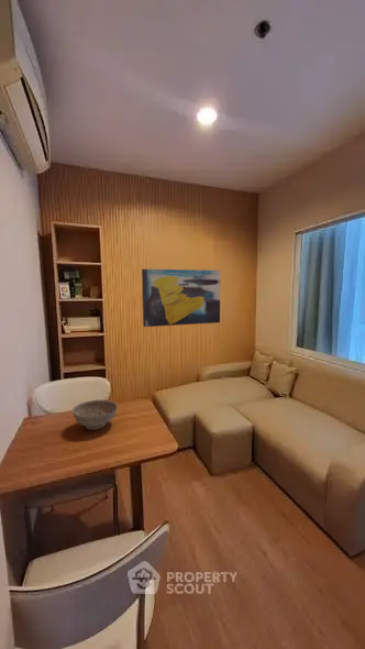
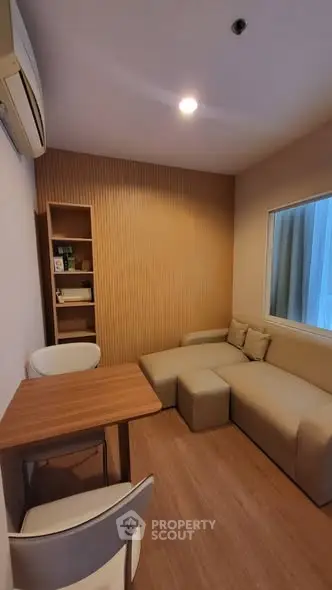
- decorative bowl (96, 416)
- wall art (182, 297)
